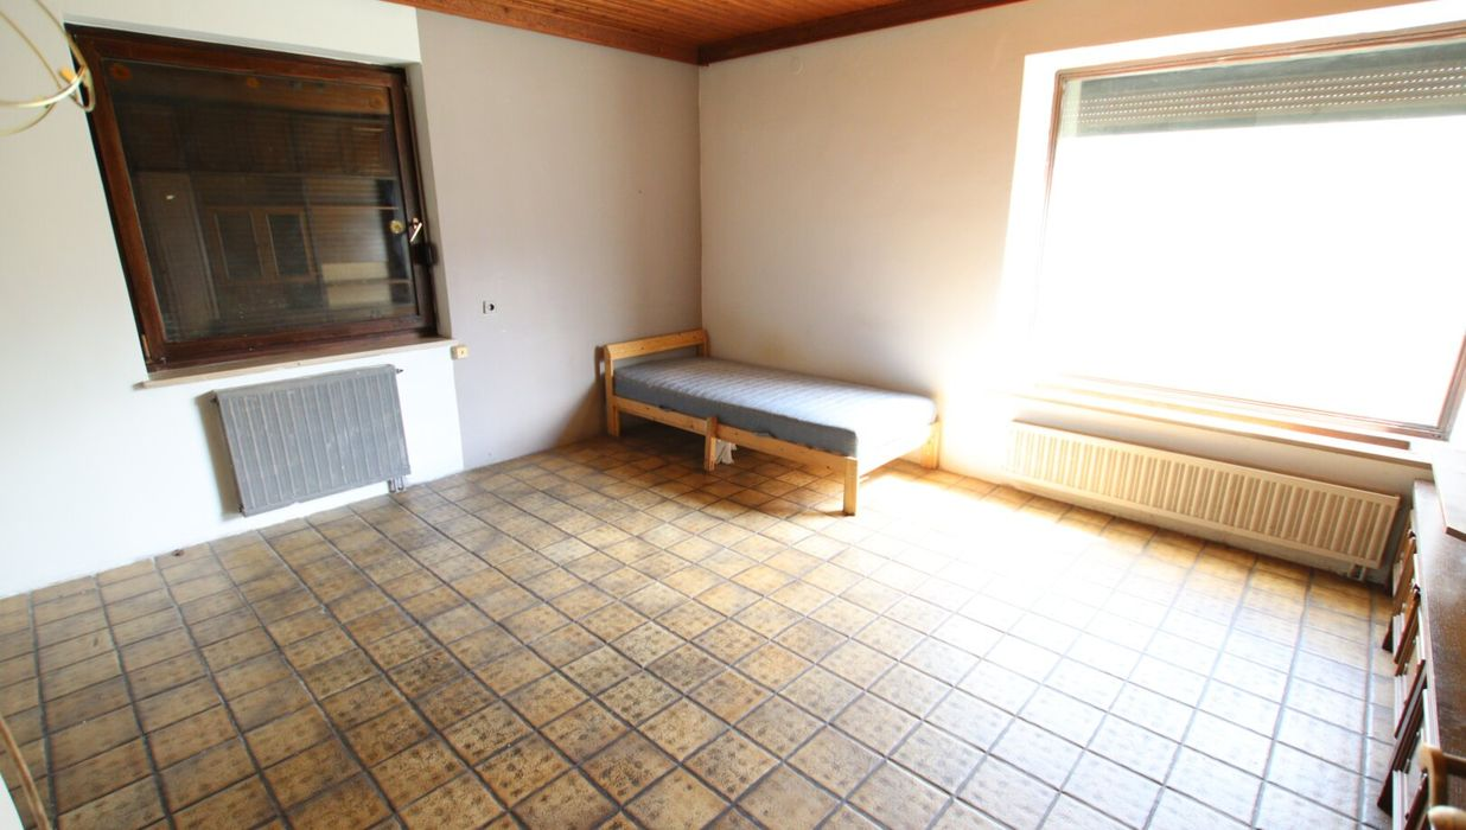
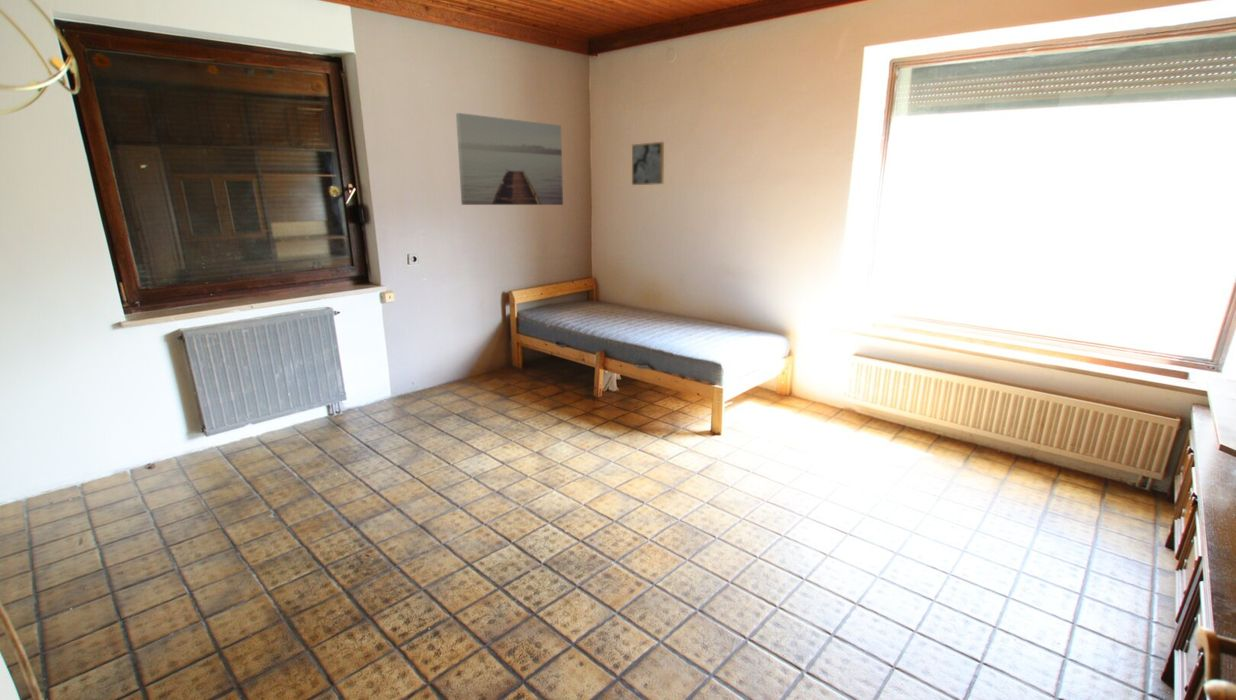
+ wall art (647, 164)
+ wall art (514, 162)
